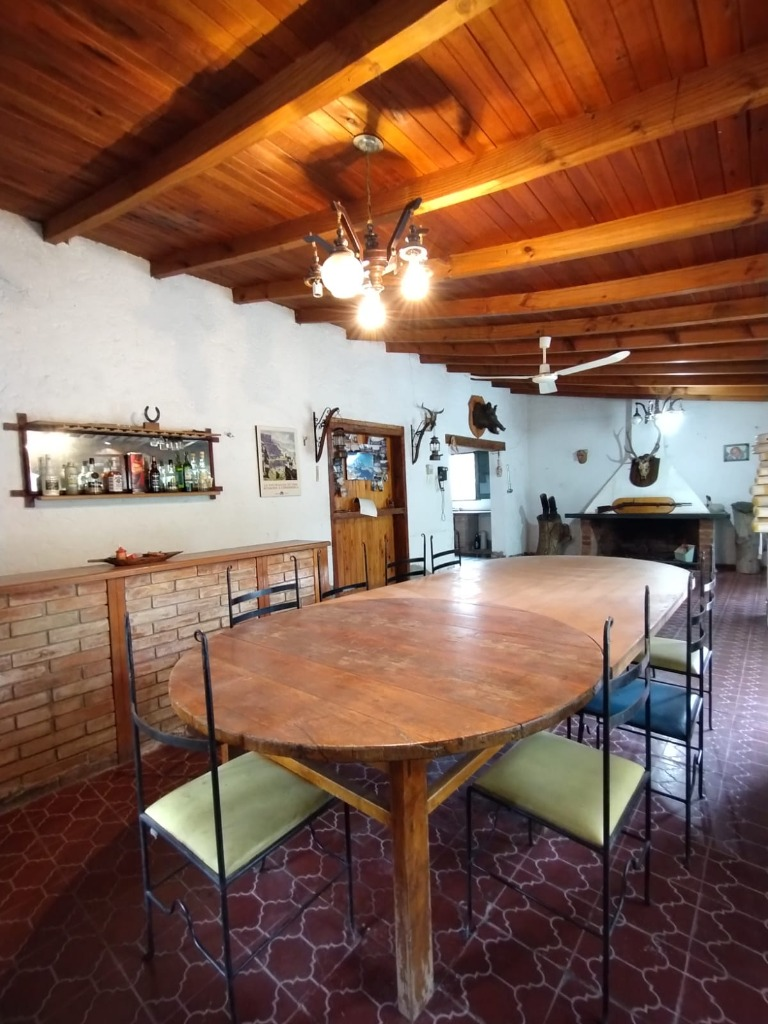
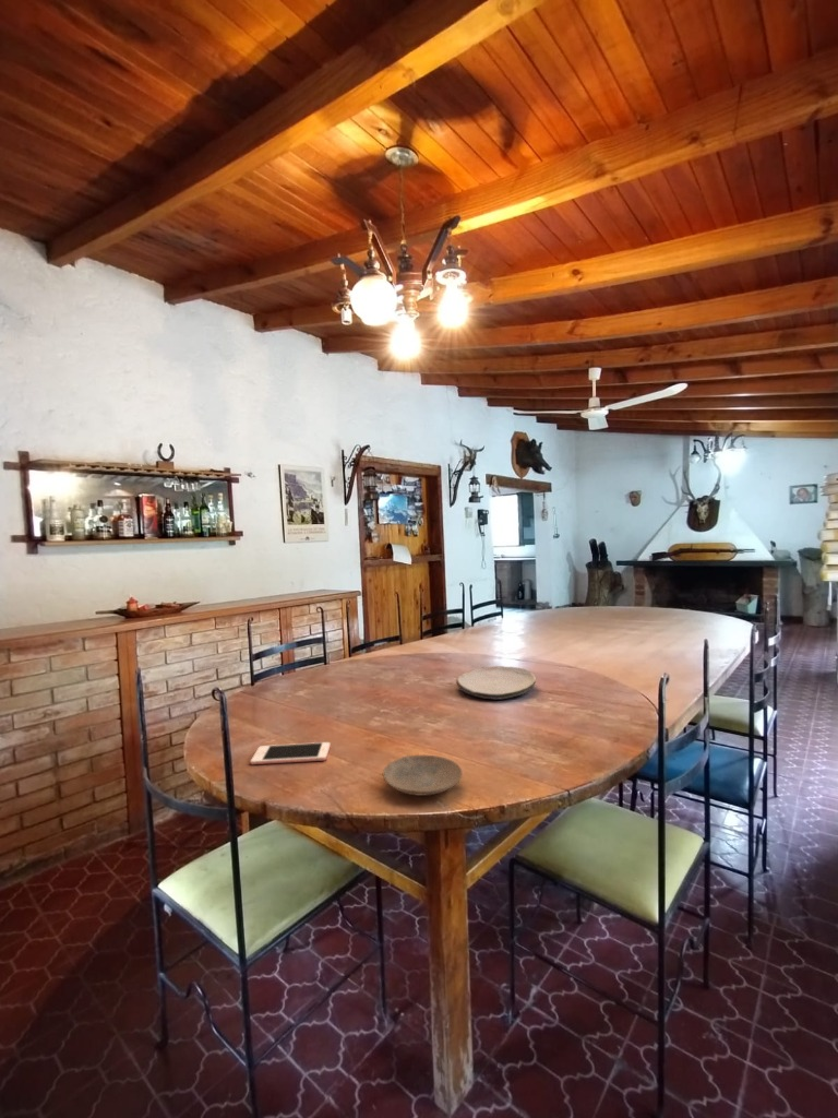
+ cell phone (291, 752)
+ plate (422, 777)
+ plate (495, 682)
